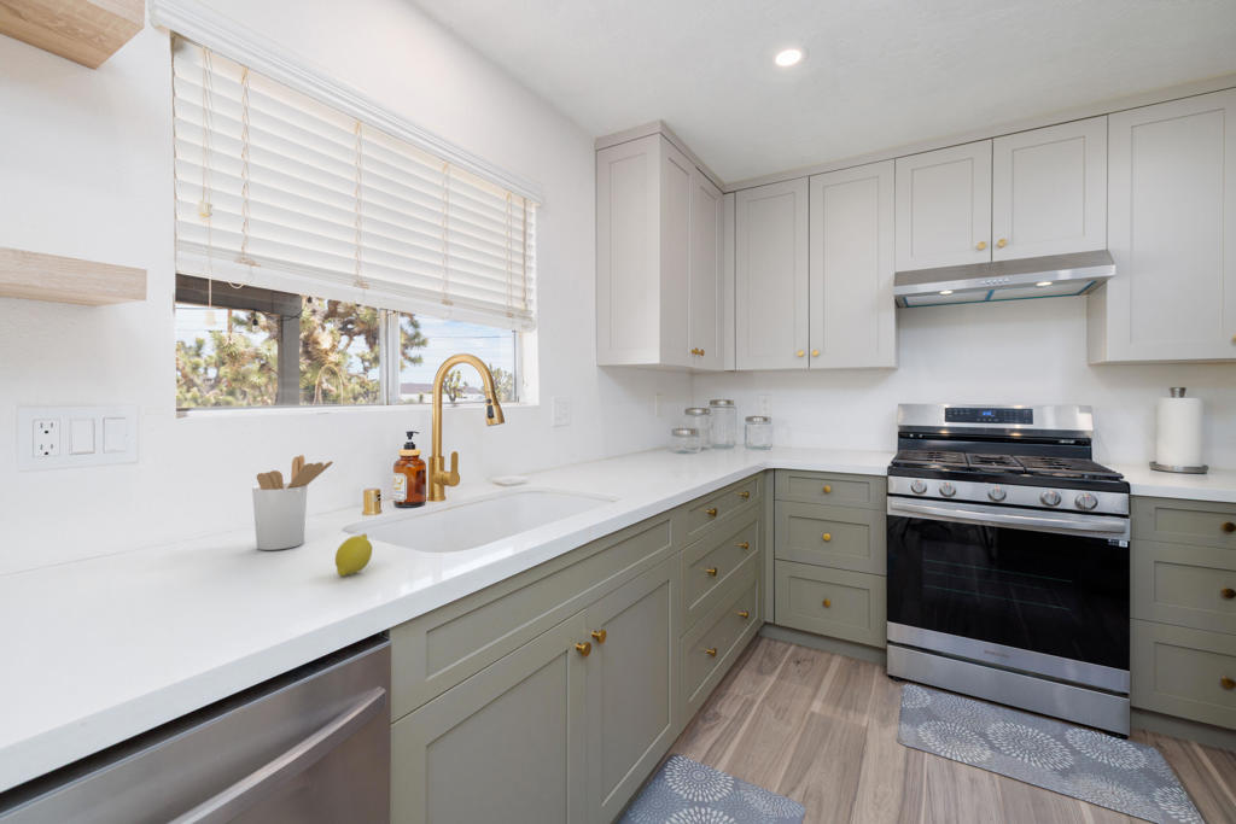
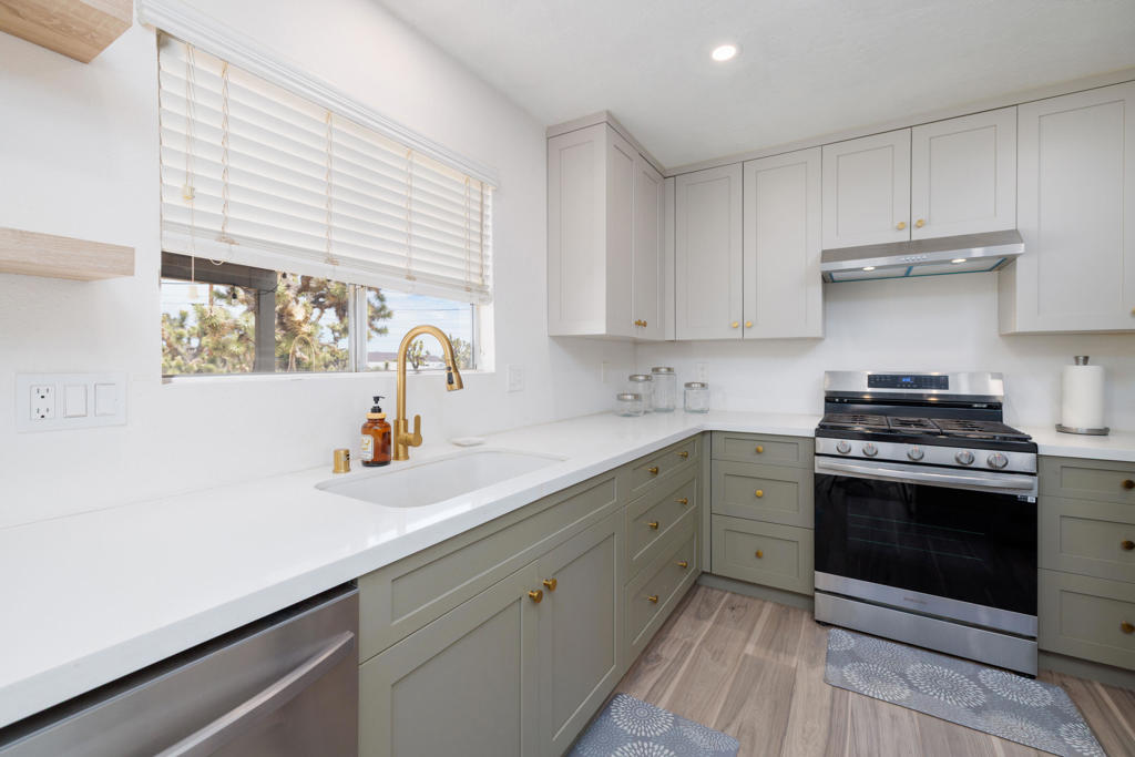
- utensil holder (292, 501)
- fruit (354, 554)
